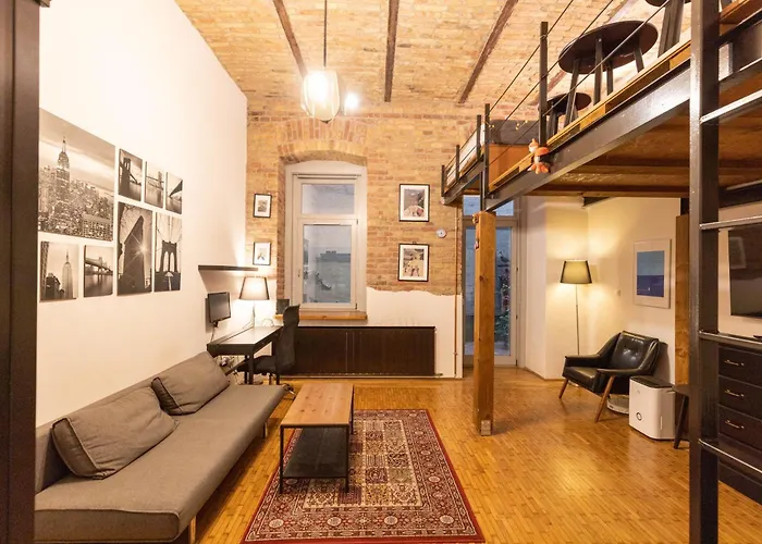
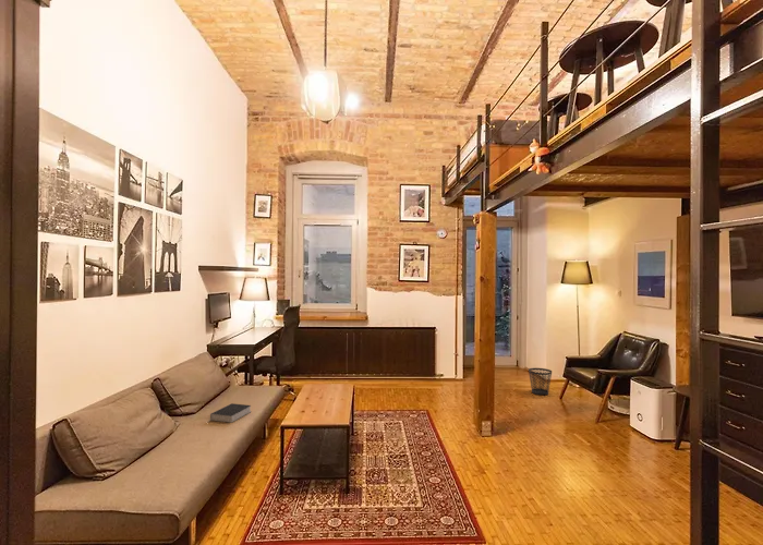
+ wastebasket (540, 382)
+ book (229, 413)
